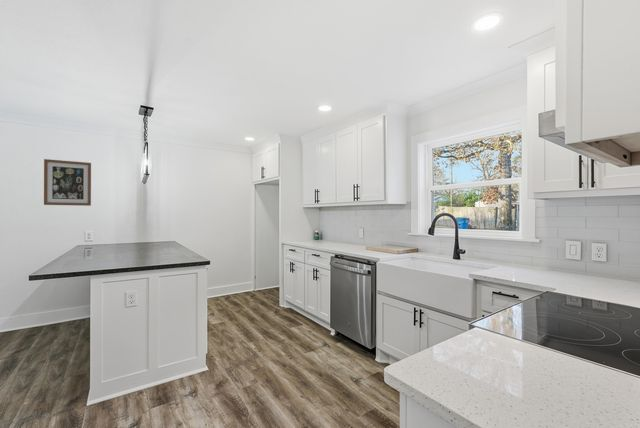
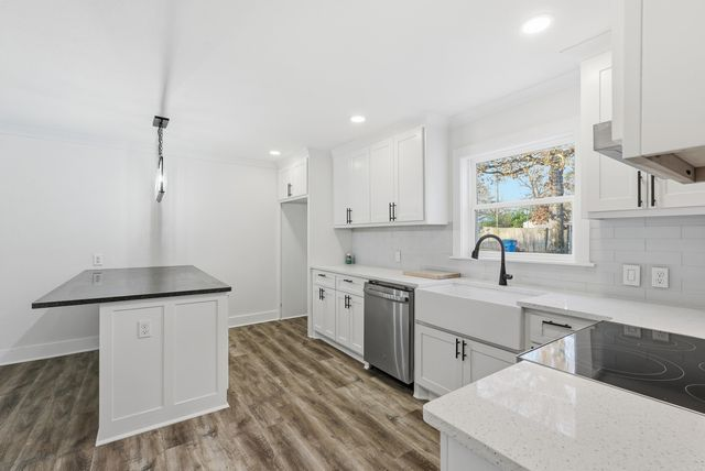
- wall art (68, 183)
